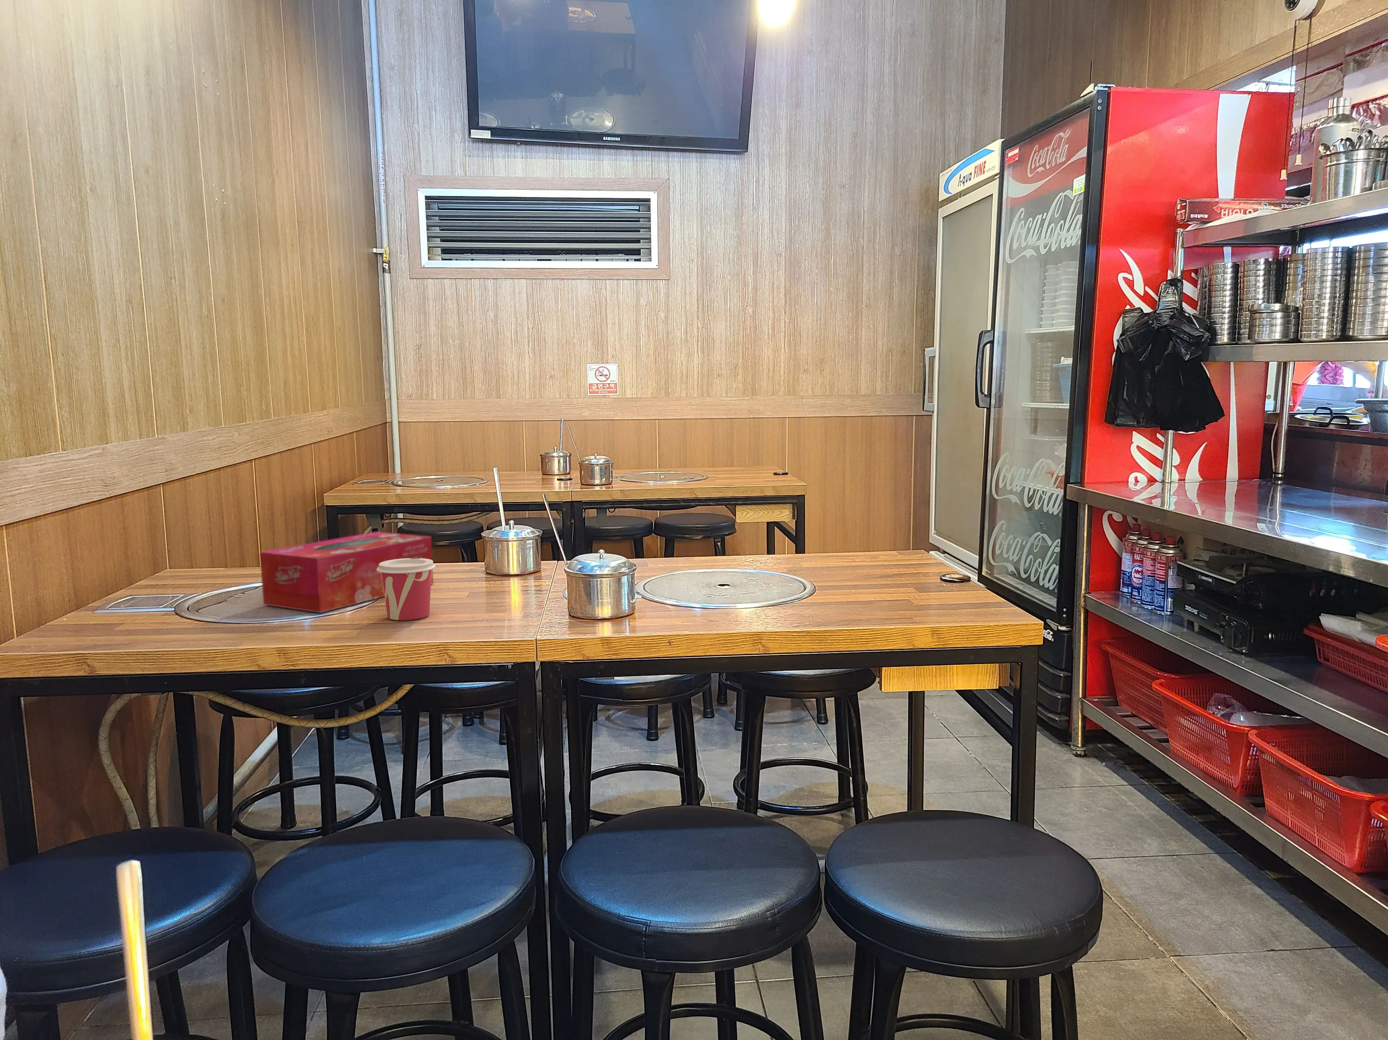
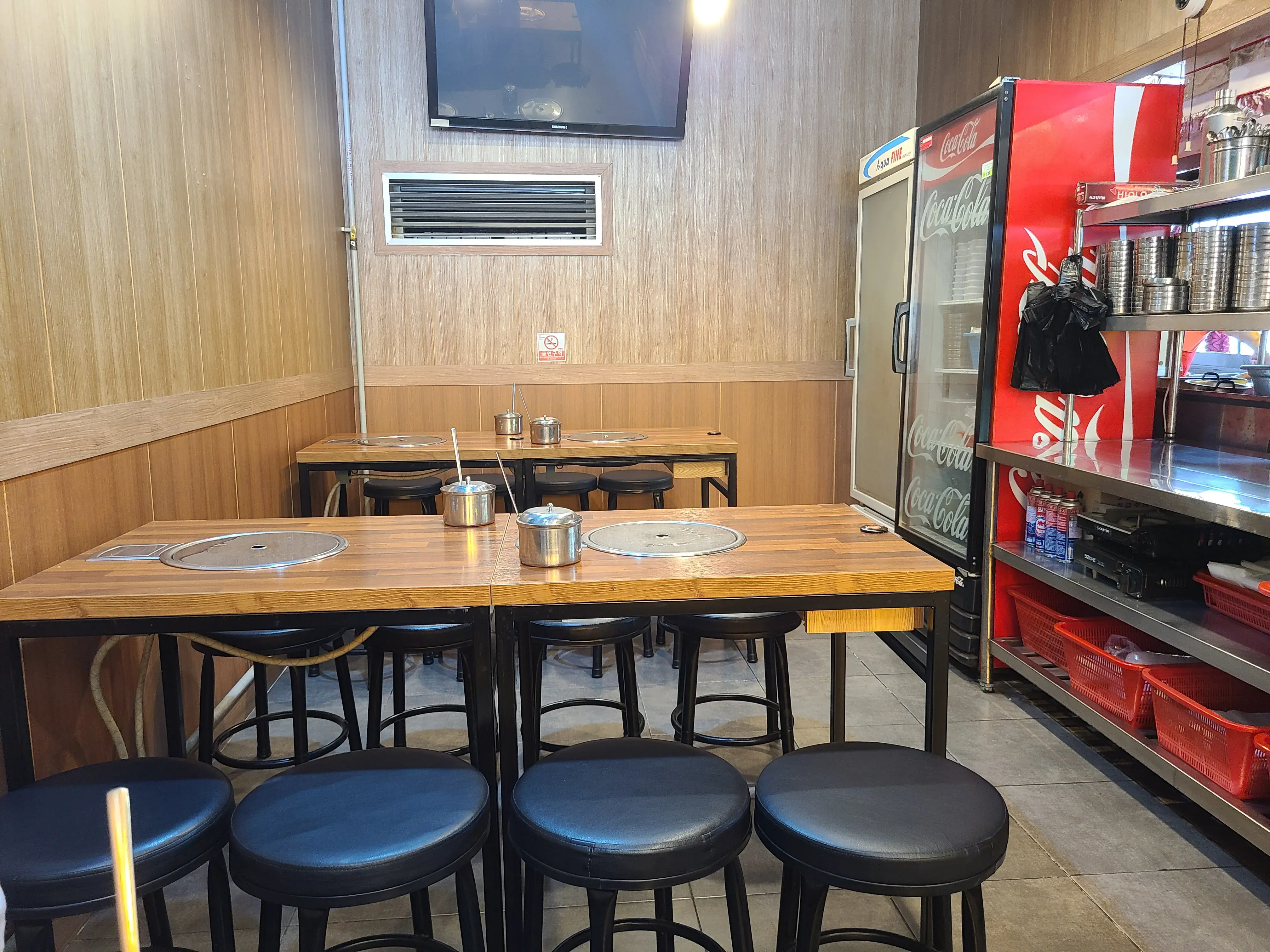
- tissue box (351, 569)
- cup (408, 589)
